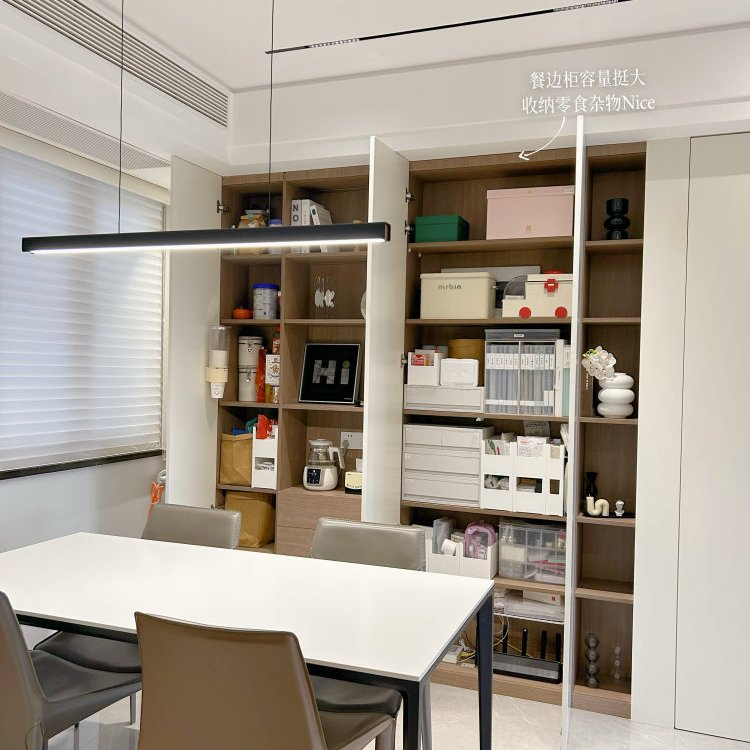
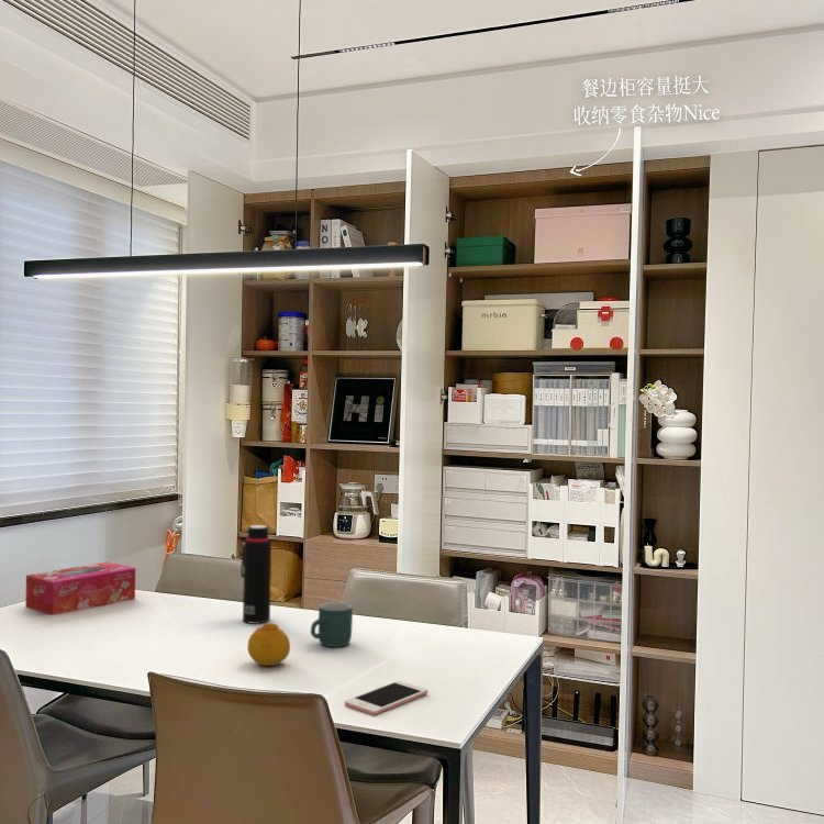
+ cell phone (387, 697)
+ mug (332, 626)
+ tissue box (81, 587)
+ water bottle (255, 572)
+ fruit (268, 644)
